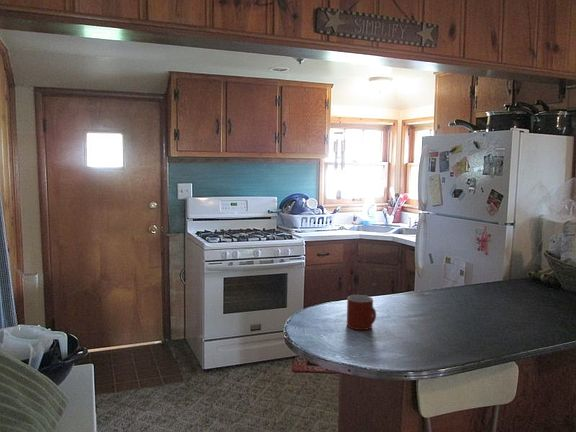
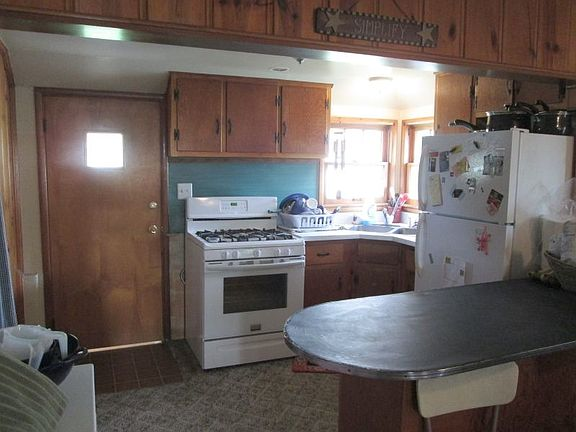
- mug (363, 313)
